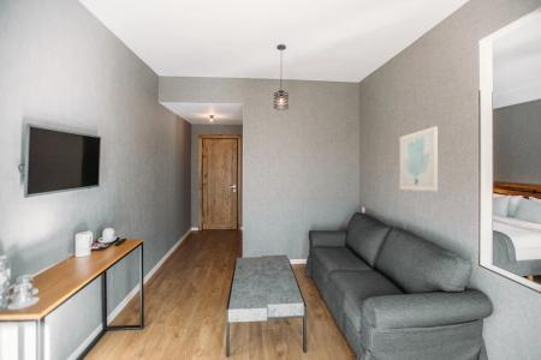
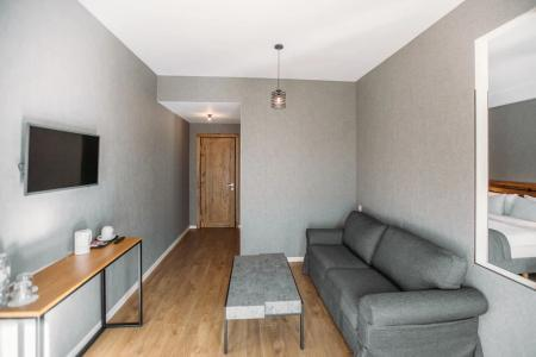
- wall art (416, 161)
